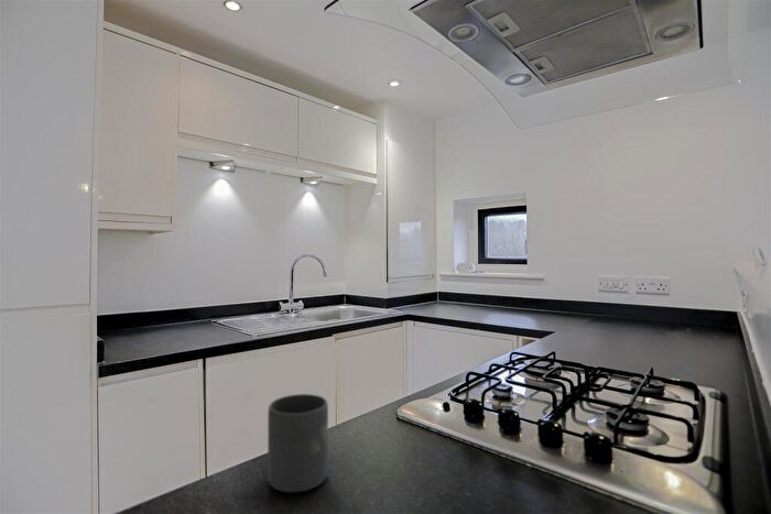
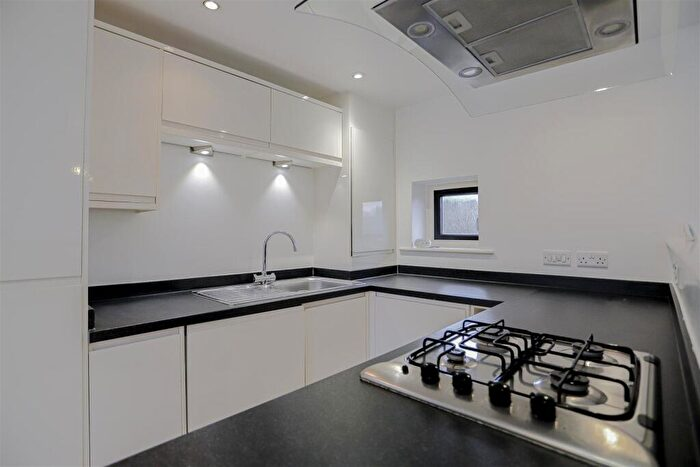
- mug (302, 436)
